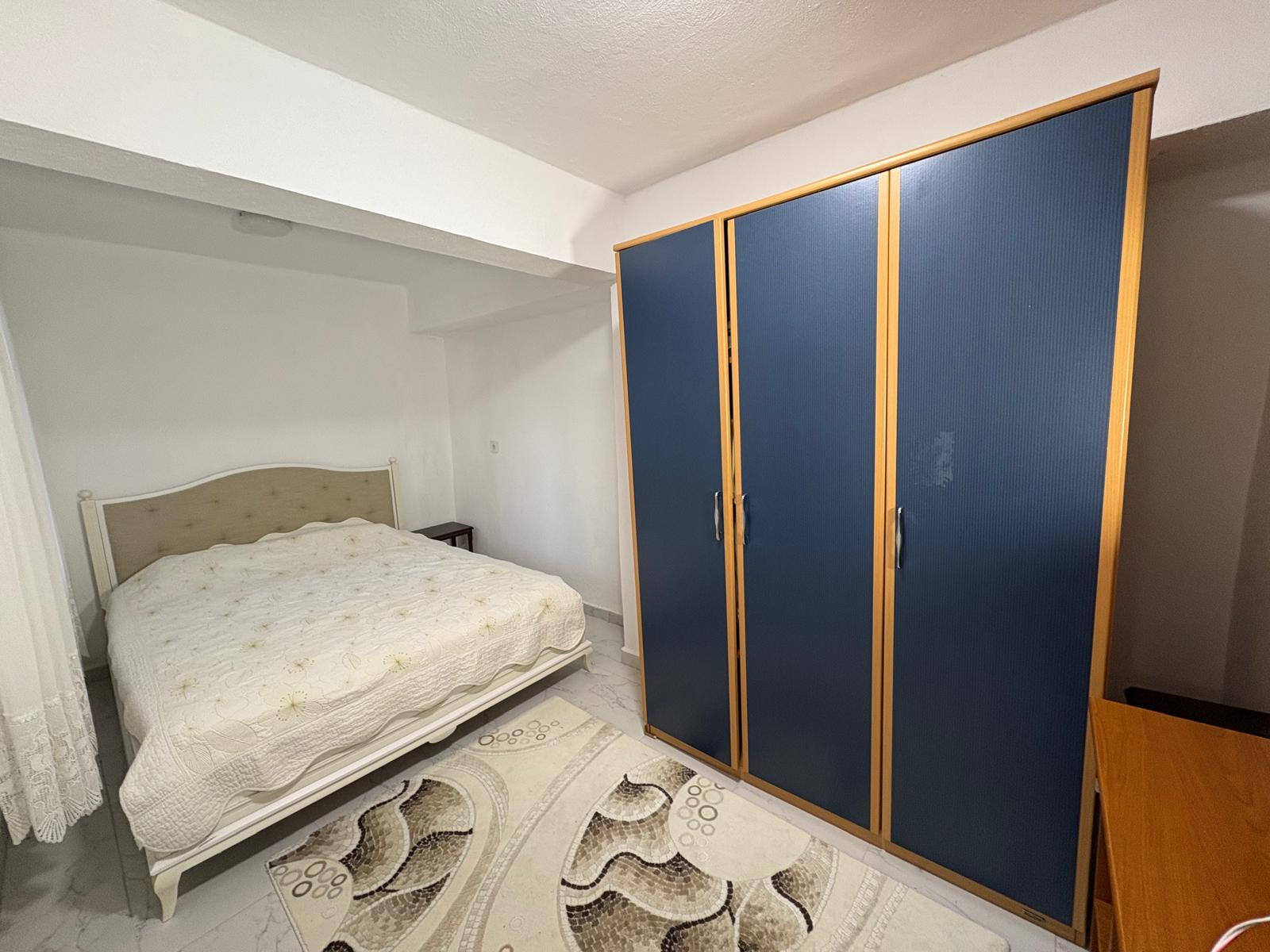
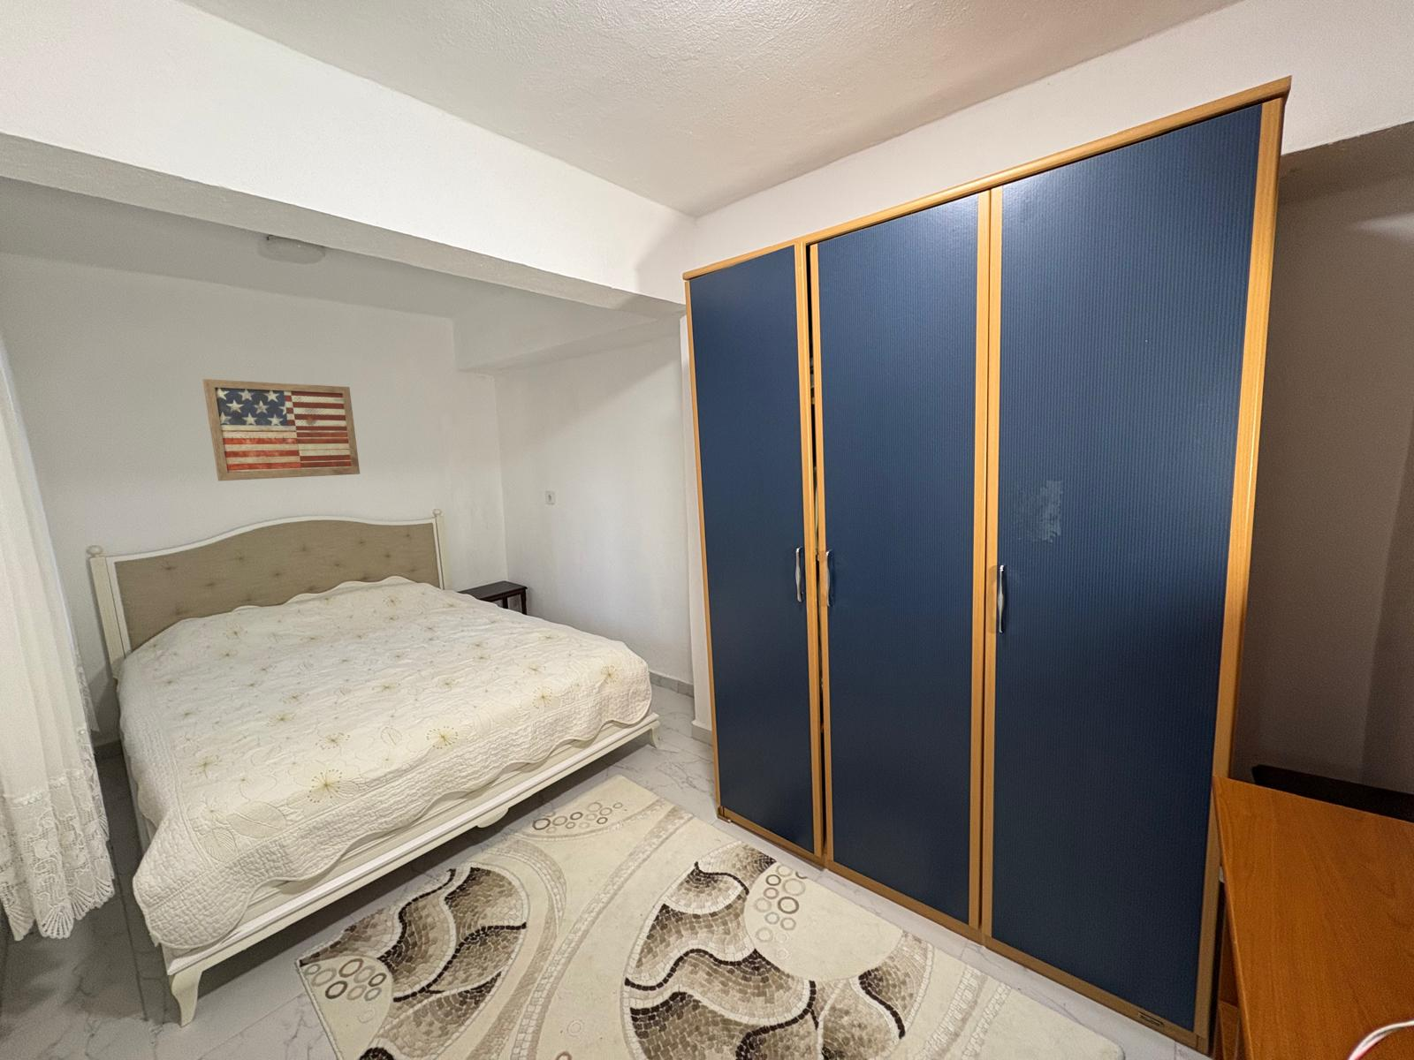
+ wall art (288, 430)
